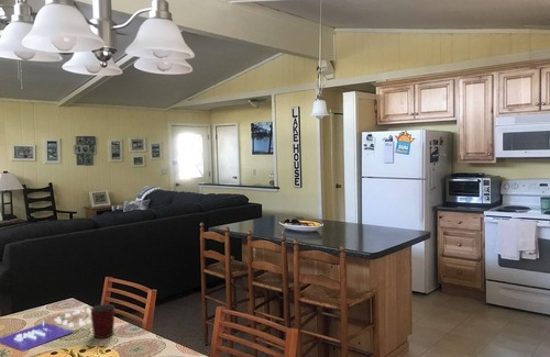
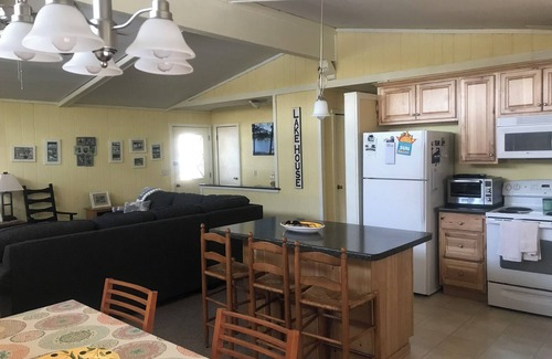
- mug (100, 320)
- board game (57, 322)
